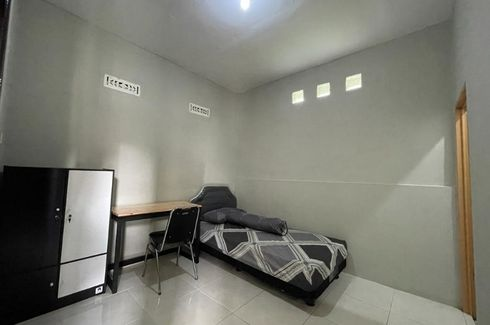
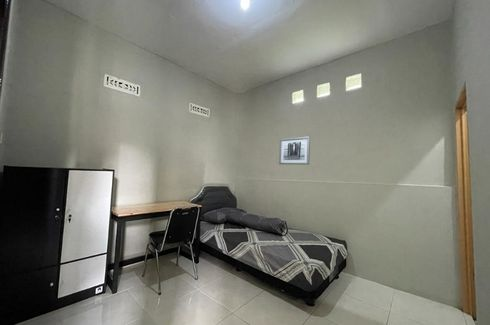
+ wall art (293, 151)
